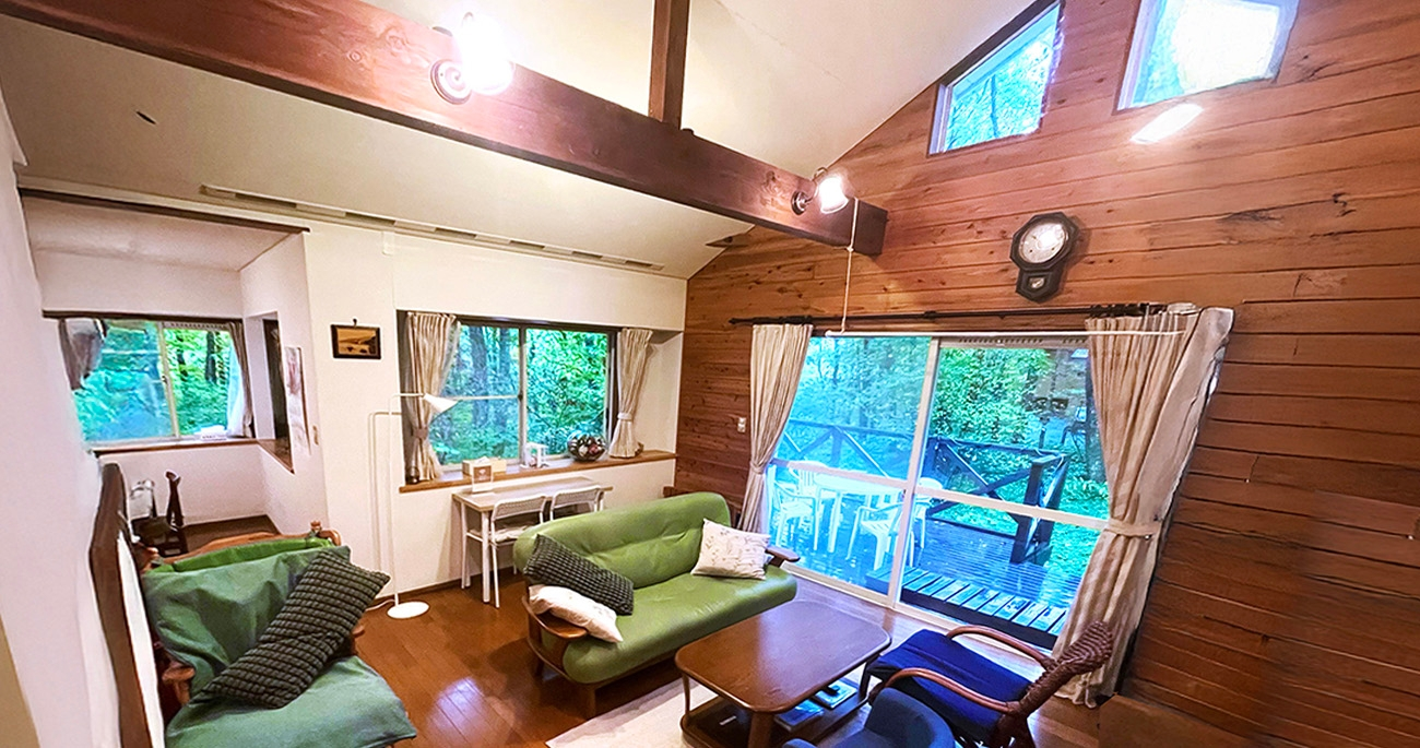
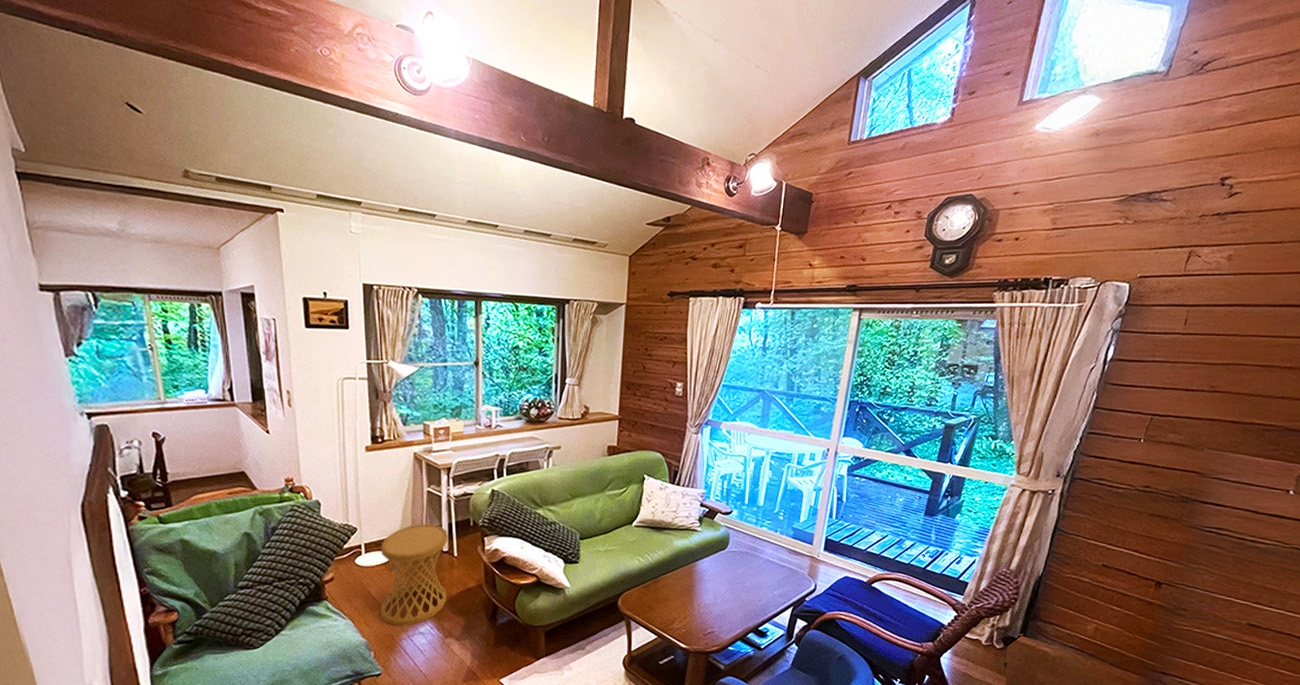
+ side table (414, 571)
